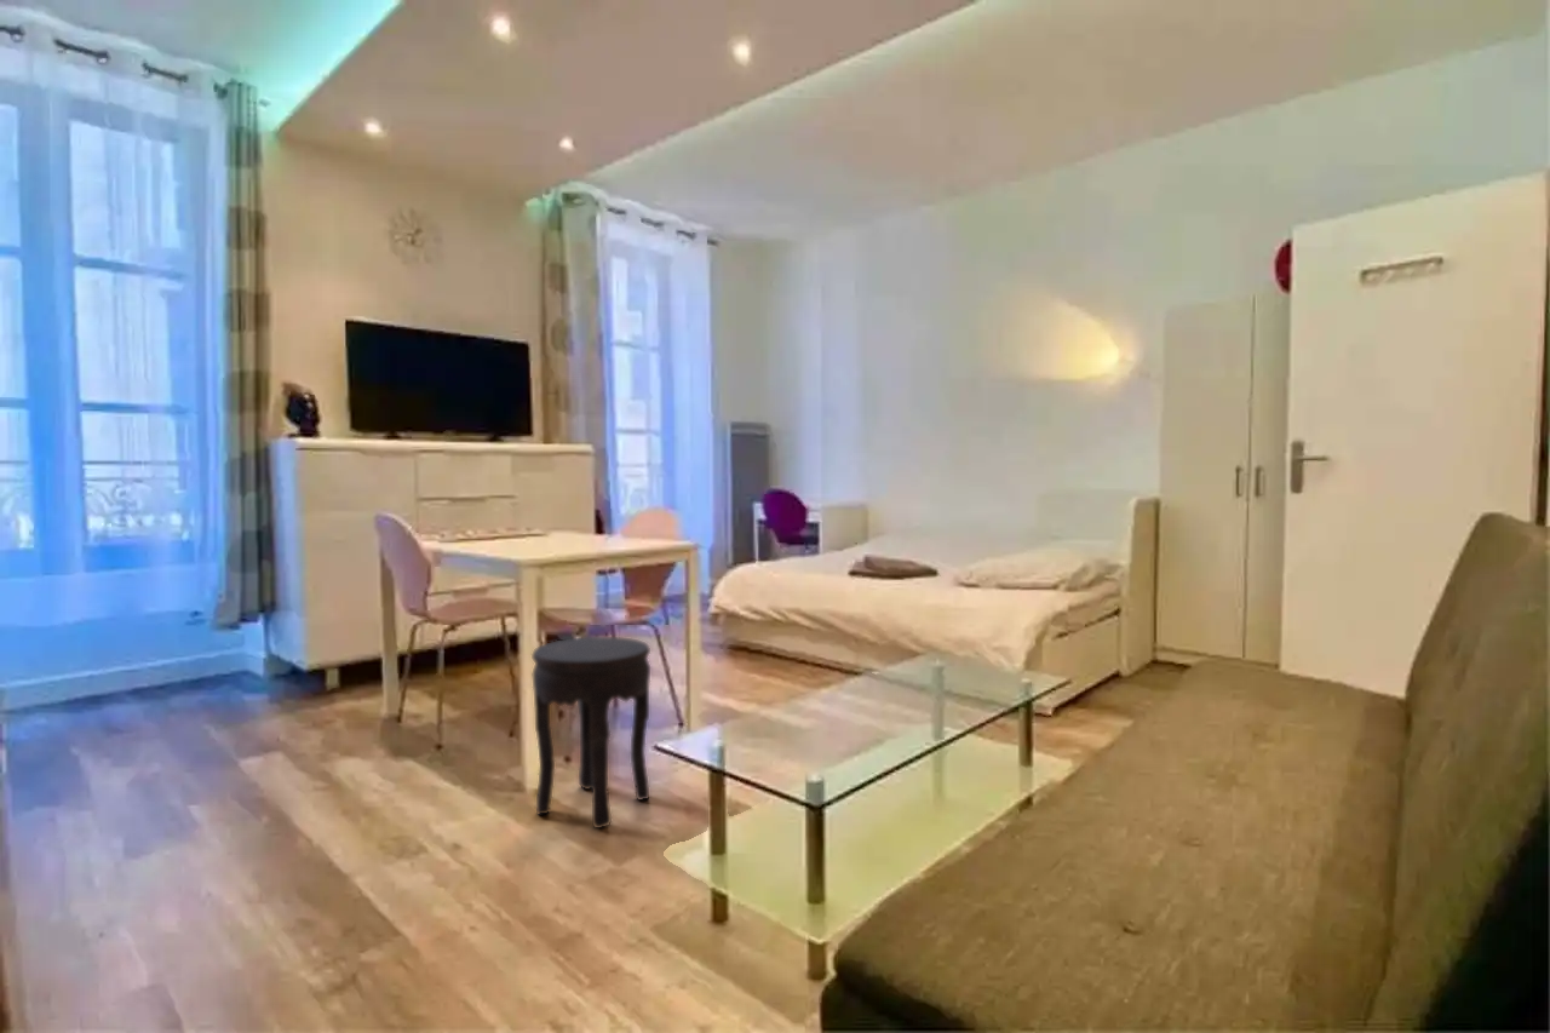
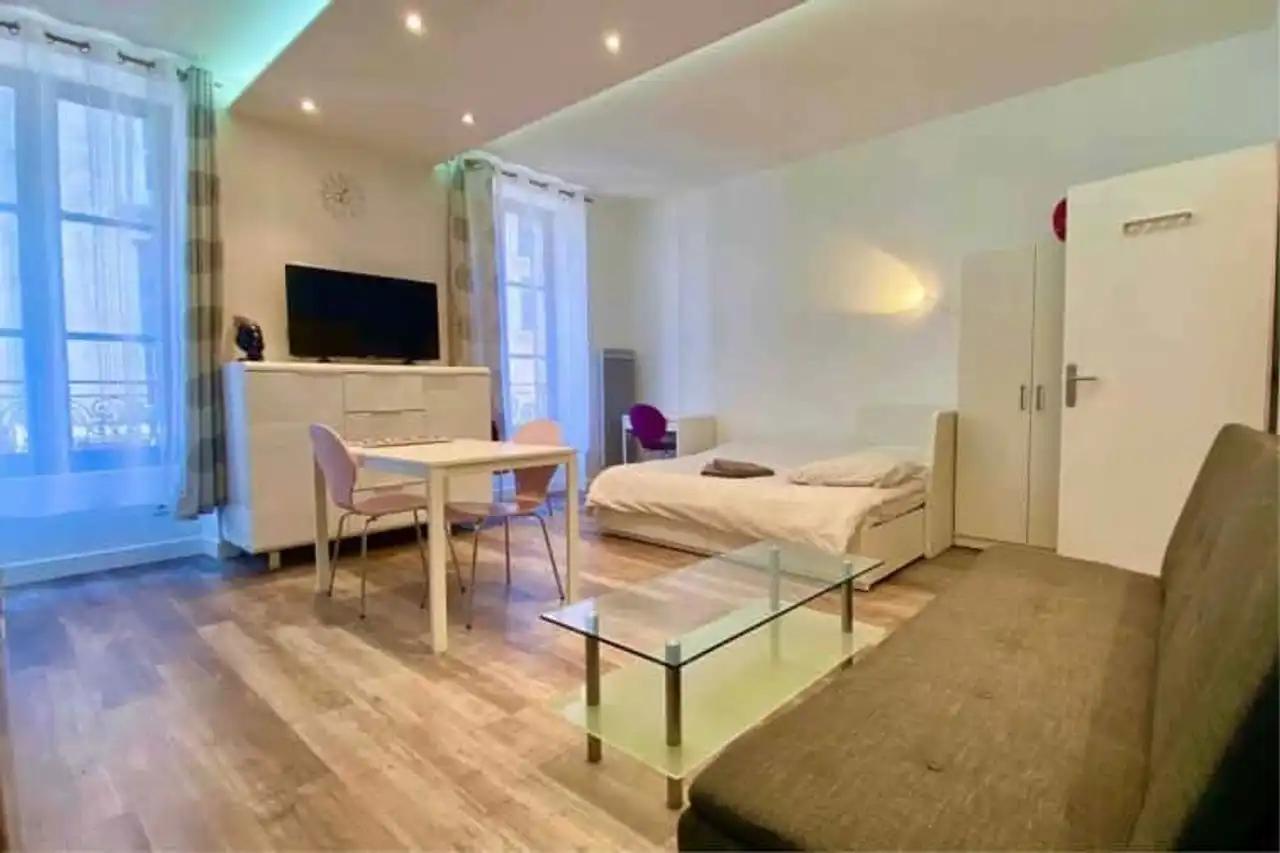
- side table (592, 727)
